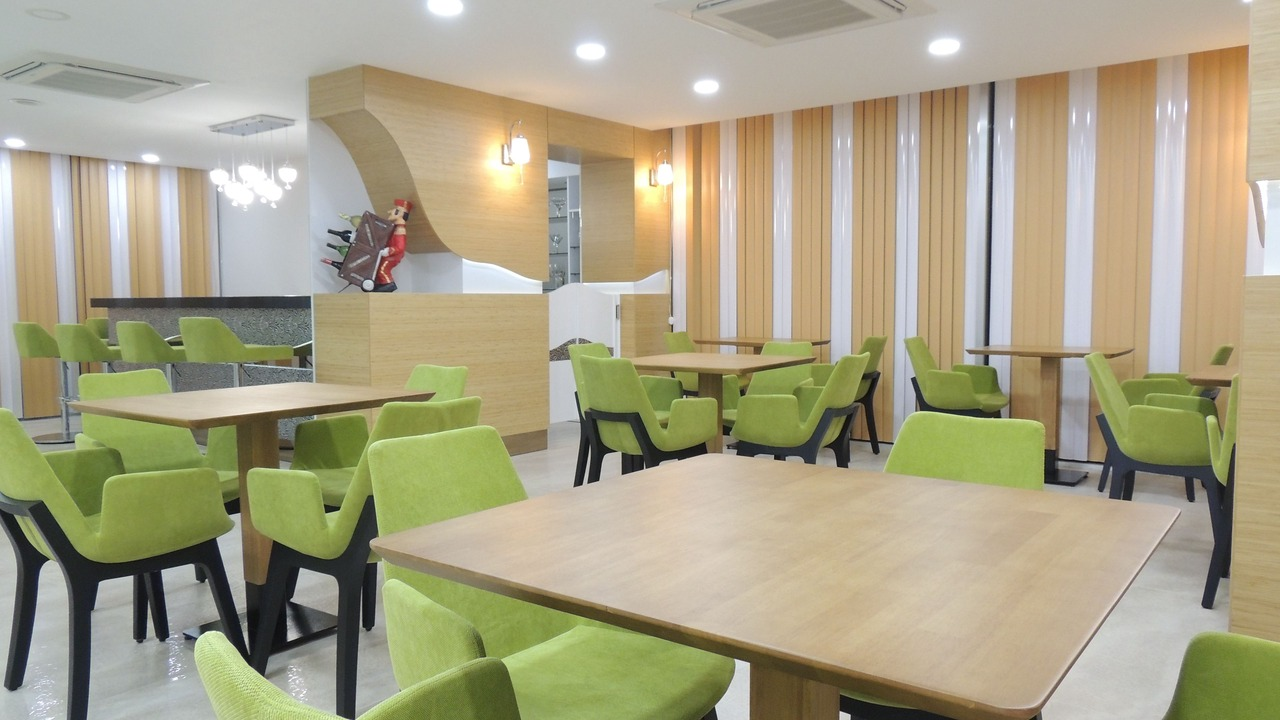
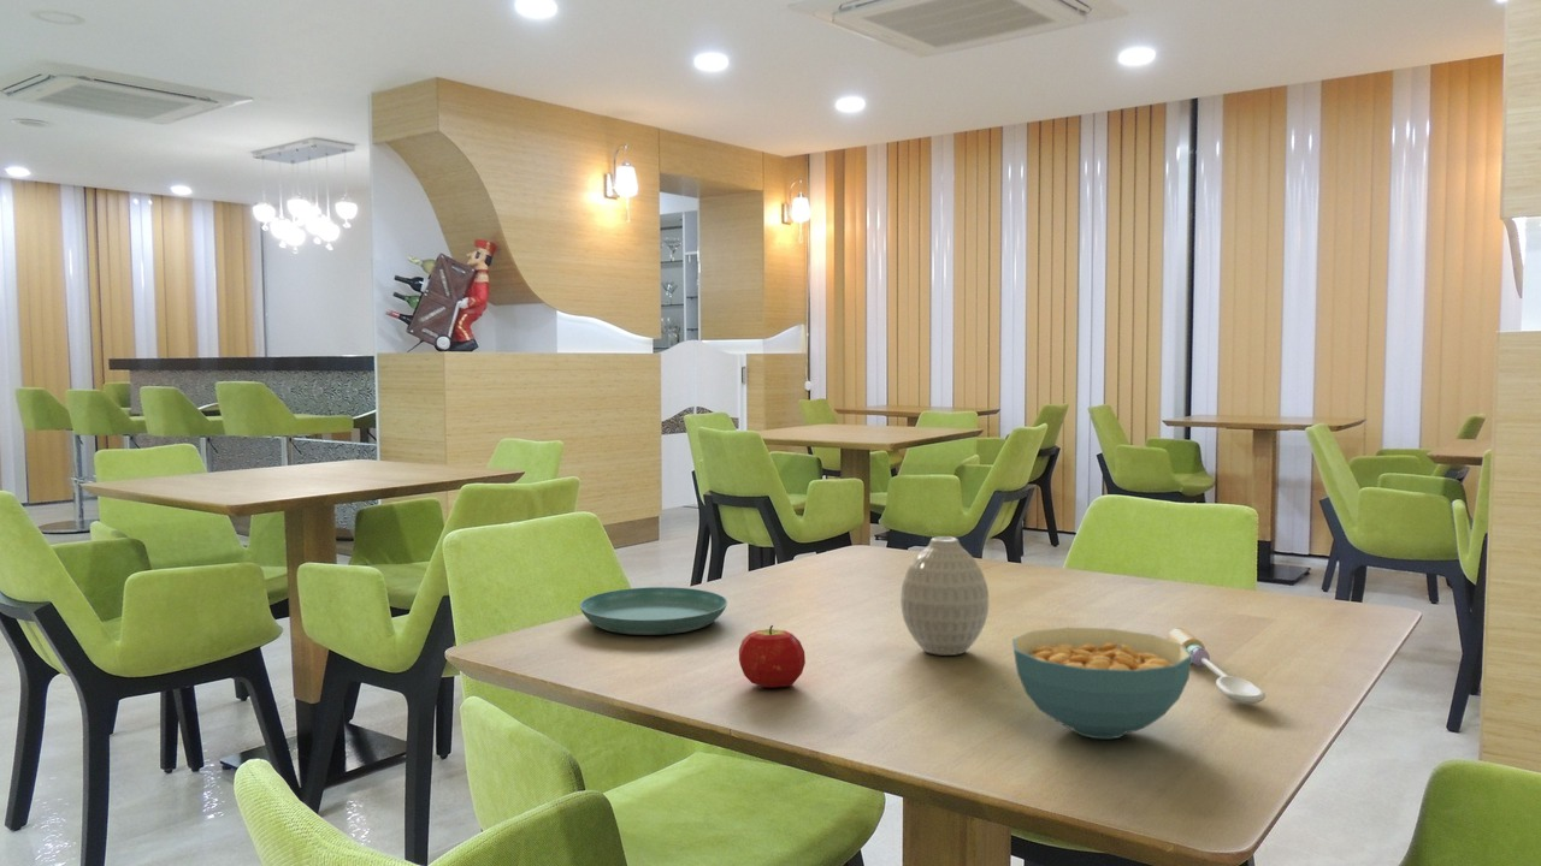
+ saucer (654, 611)
+ fruit (772, 654)
+ cereal bowl (1098, 688)
+ spoon (1210, 664)
+ vase (944, 594)
